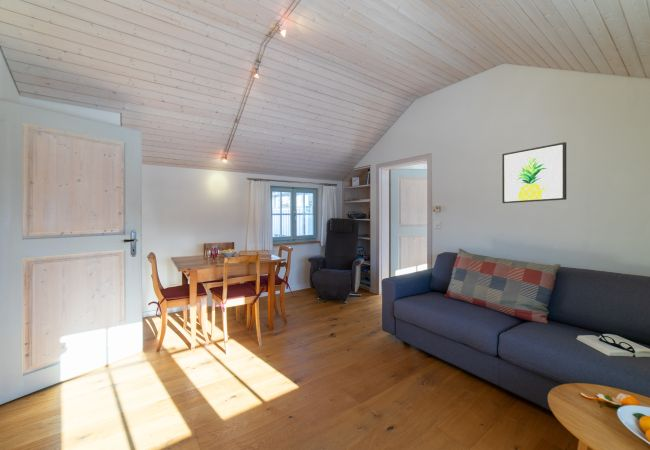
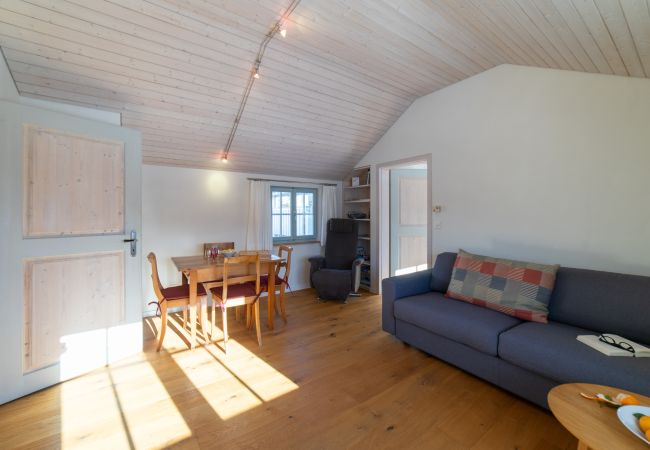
- wall art (531, 175)
